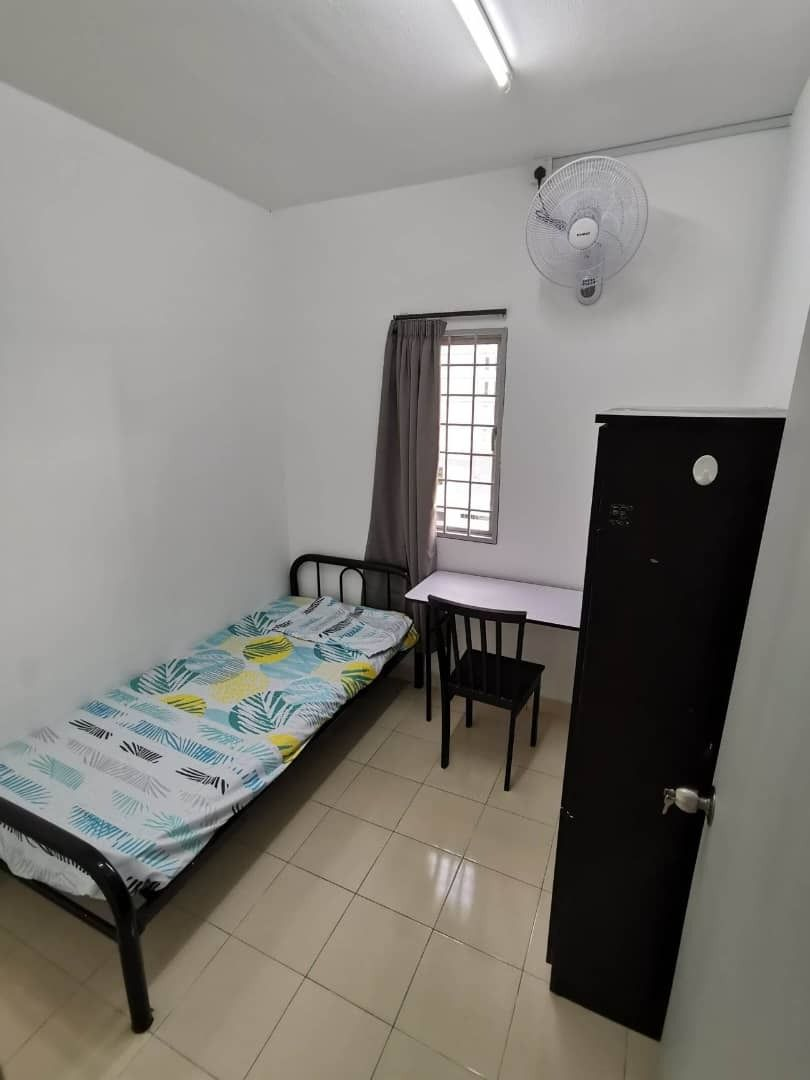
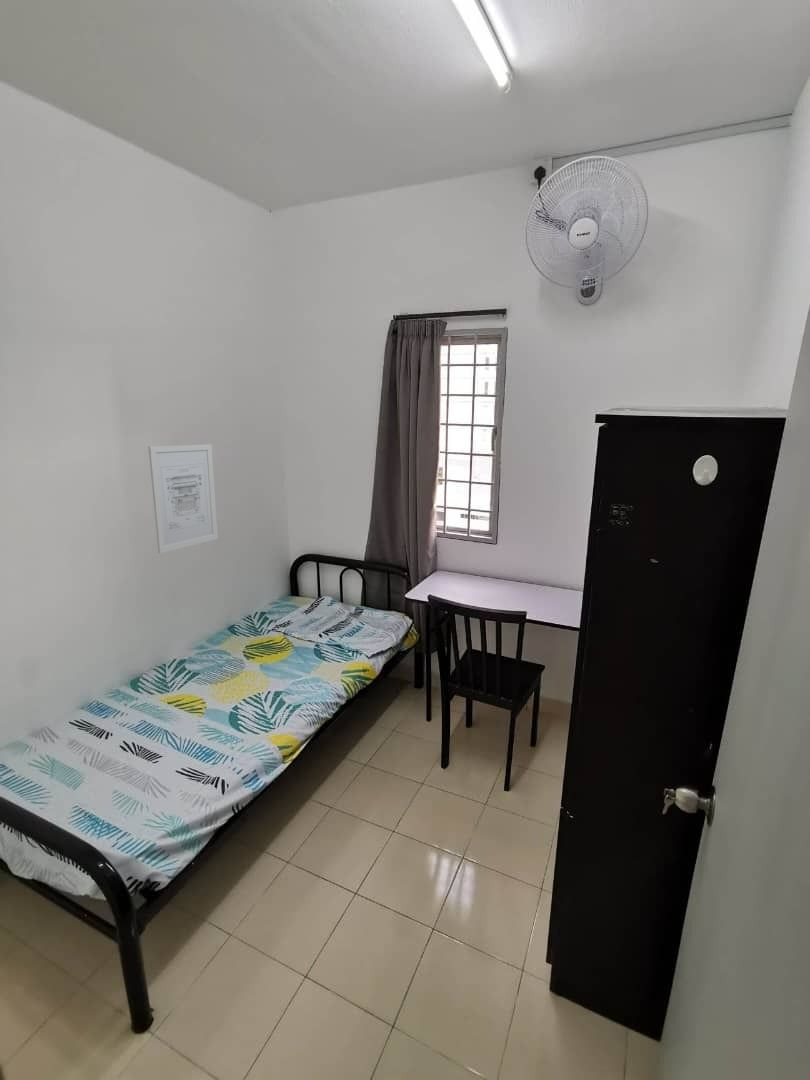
+ wall art (186, 496)
